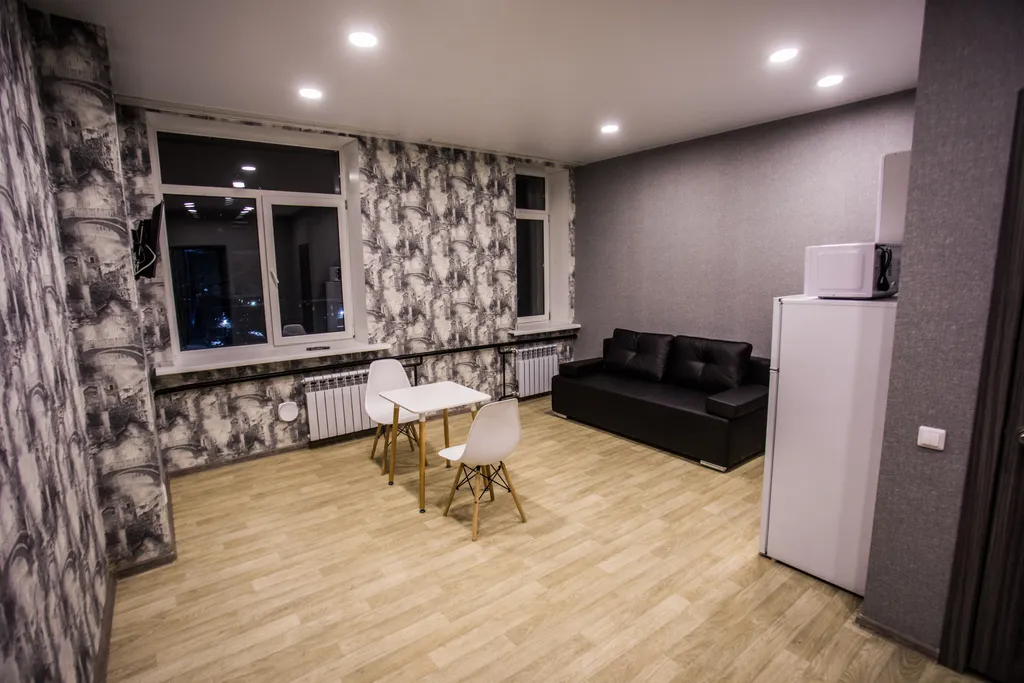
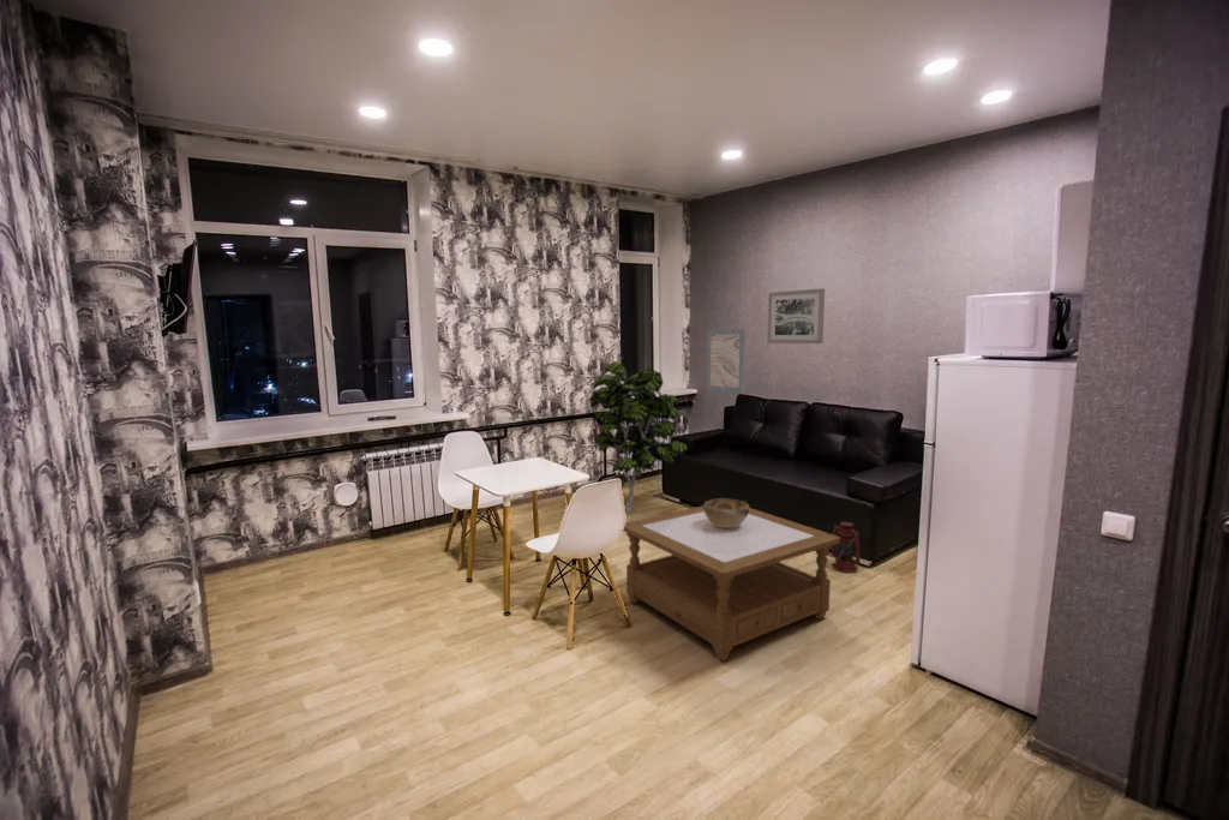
+ decorative bowl (726, 514)
+ wall art (725, 360)
+ indoor plant (636, 438)
+ lantern (840, 547)
+ wall art (795, 317)
+ coffee table (725, 570)
